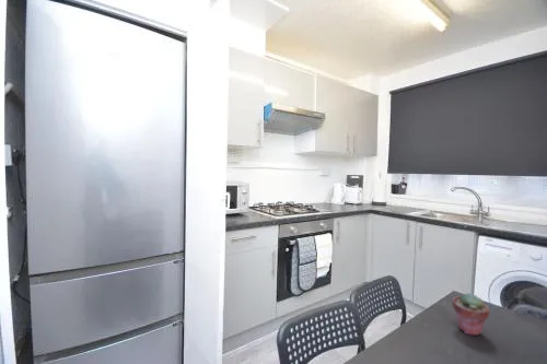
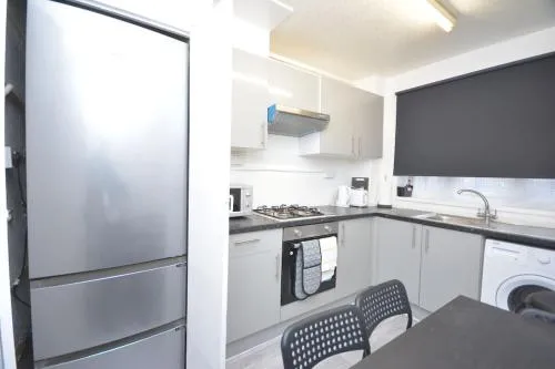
- potted succulent (469, 310)
